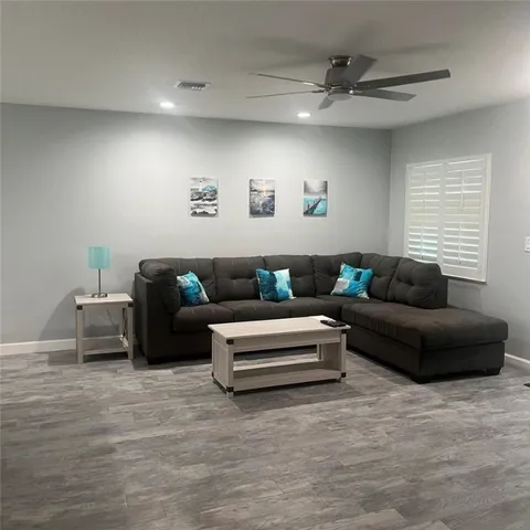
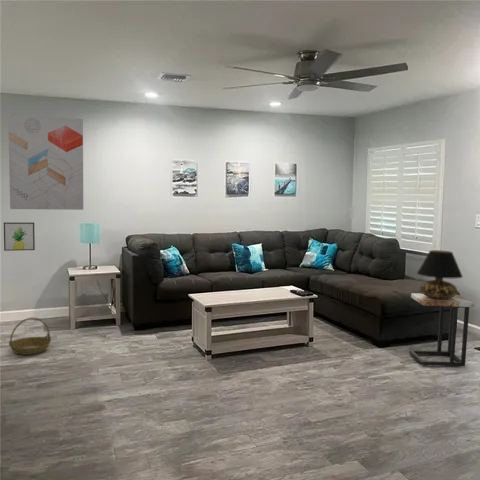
+ table lamp (439, 274)
+ wall art (47, 163)
+ basket (30, 337)
+ side table (439, 329)
+ wall art (19, 236)
